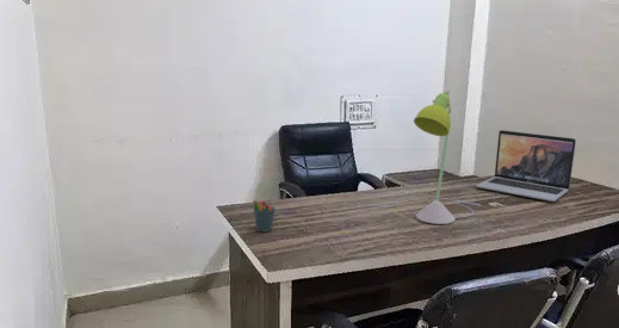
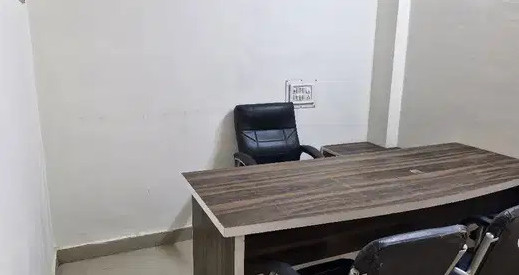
- pen holder (264, 212)
- desk lamp (431, 134)
- laptop (525, 163)
